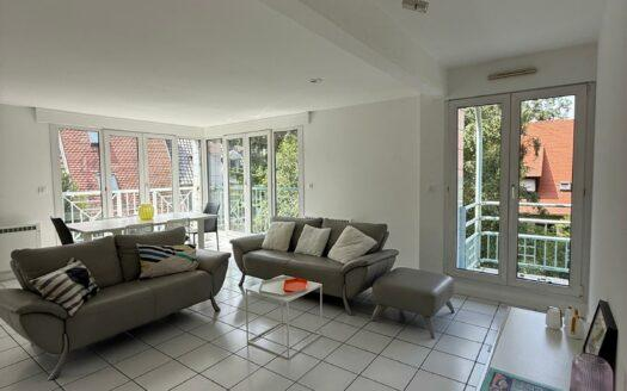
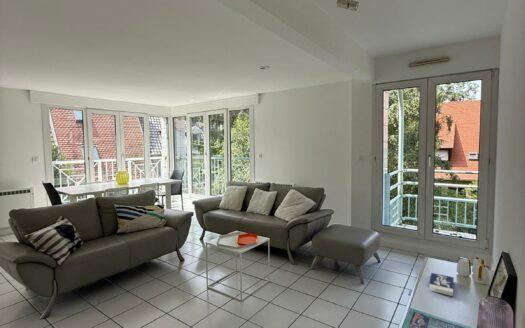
+ book (441, 283)
